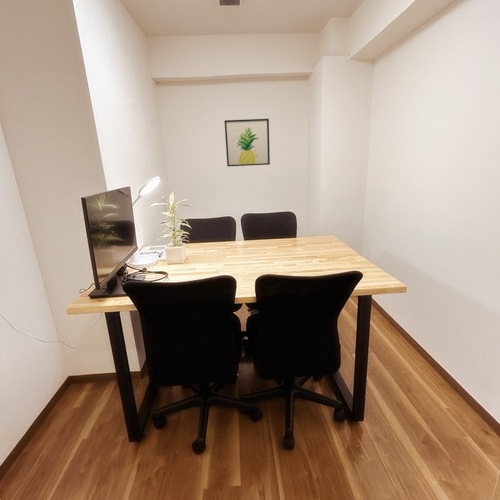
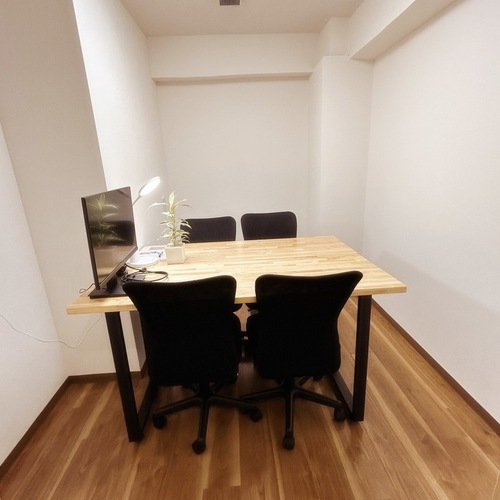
- wall art (247, 143)
